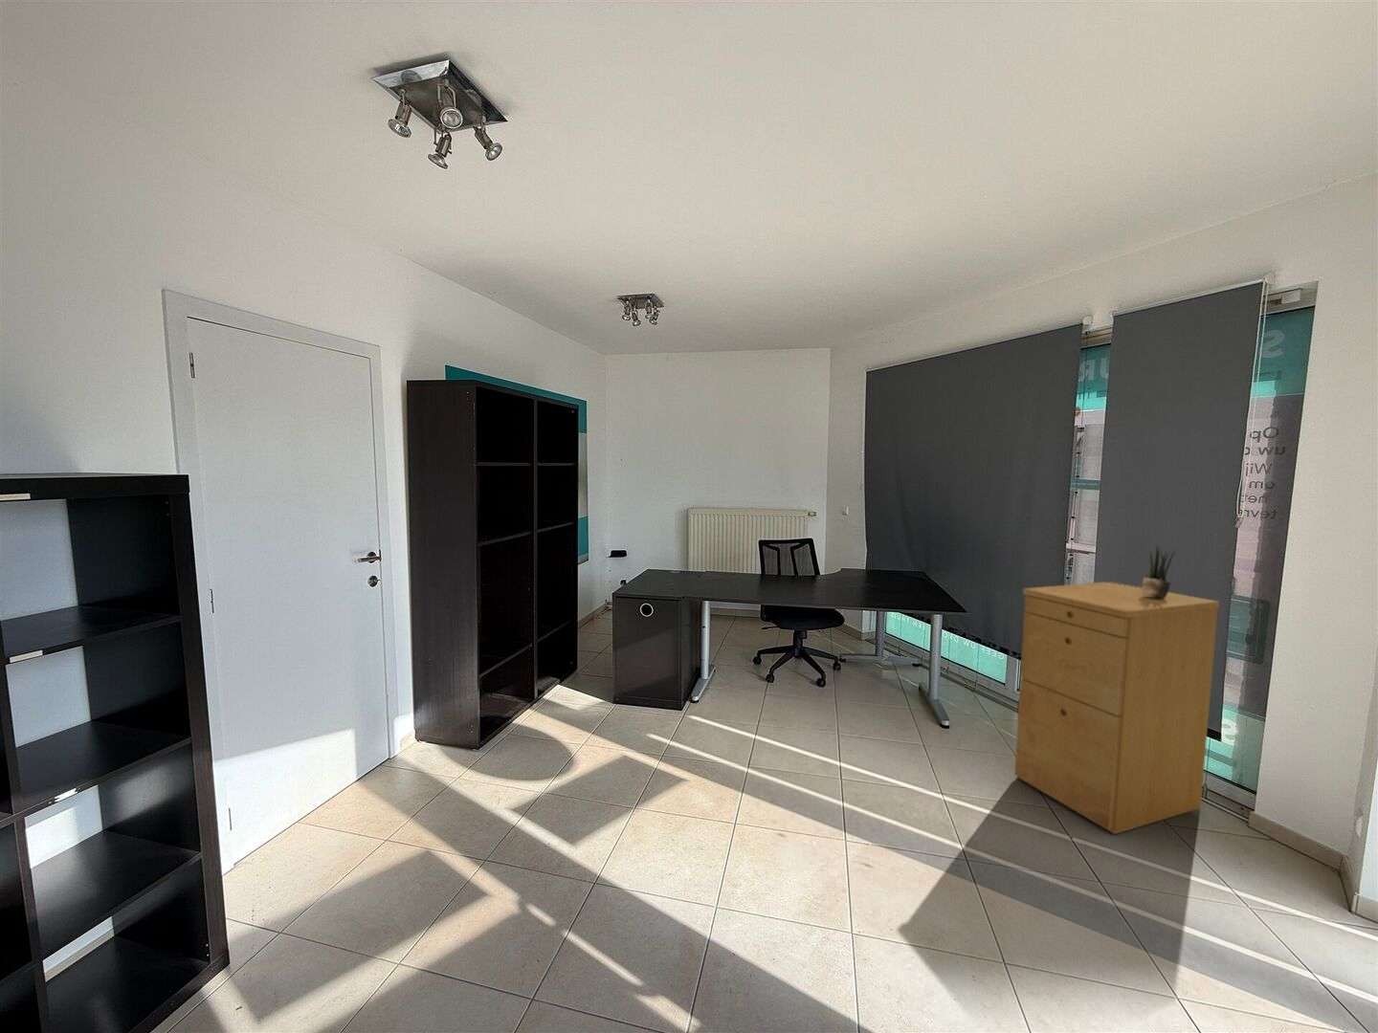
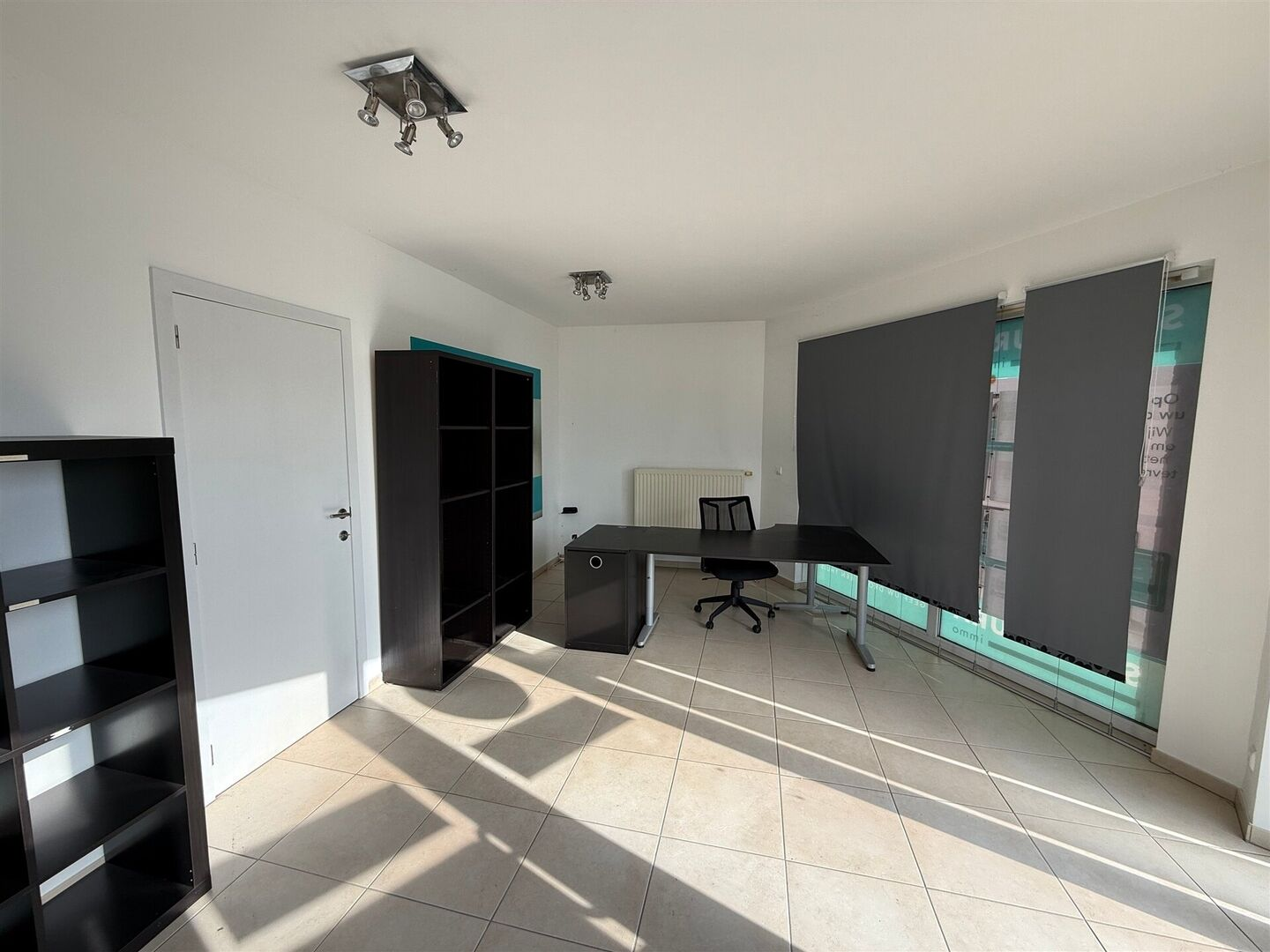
- filing cabinet (1109, 694)
- potted plant (1159, 571)
